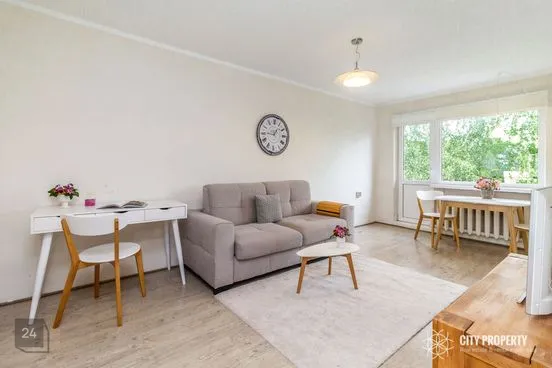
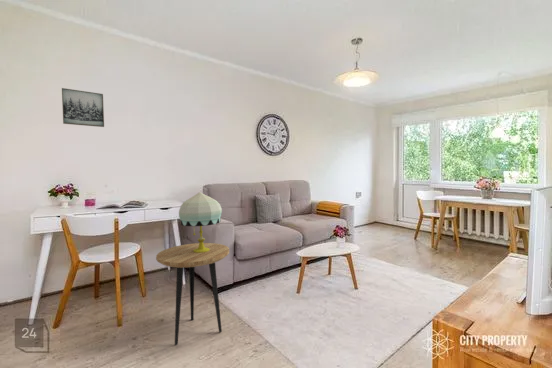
+ side table (193, 291)
+ table lamp (200, 221)
+ wall art (83, 108)
